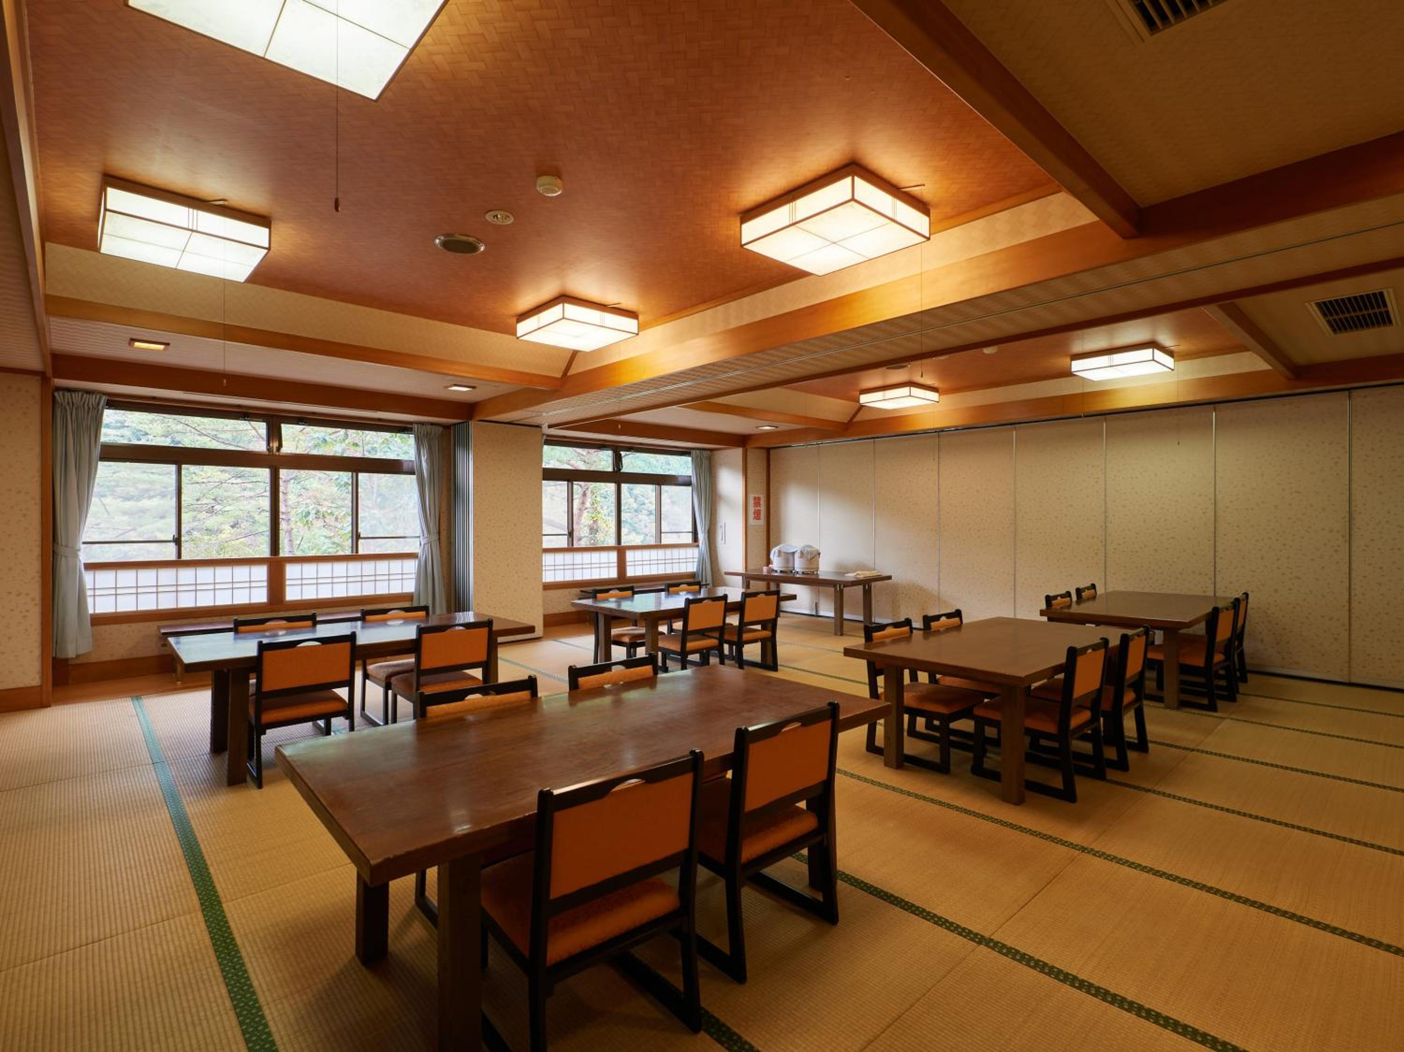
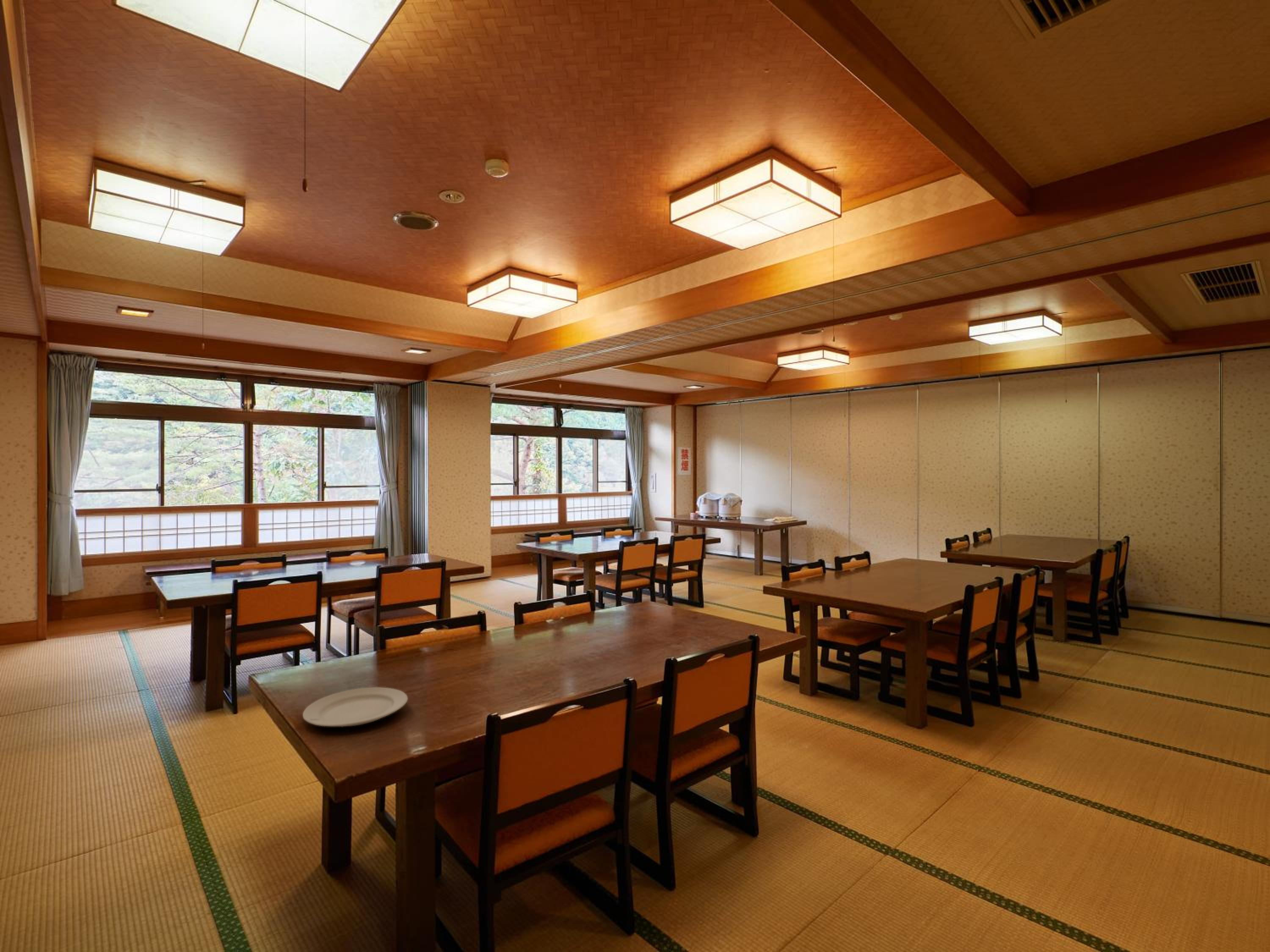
+ chinaware (357, 709)
